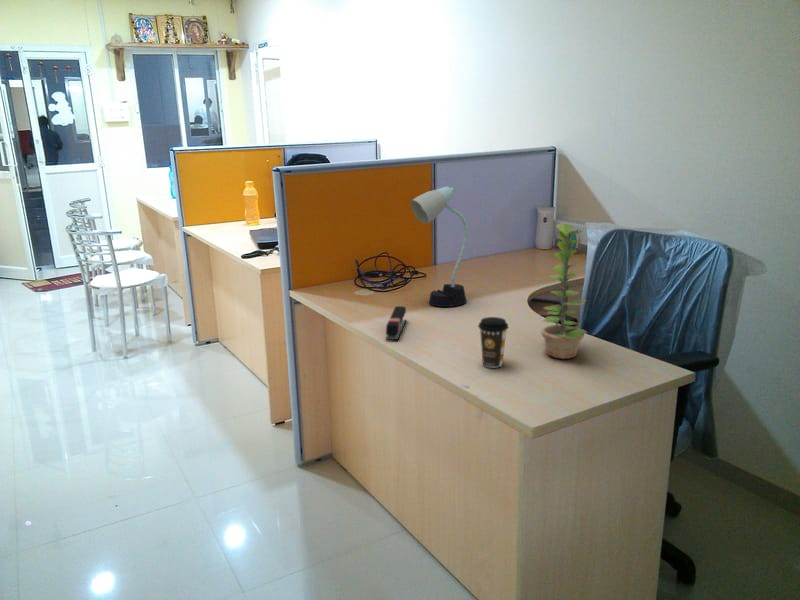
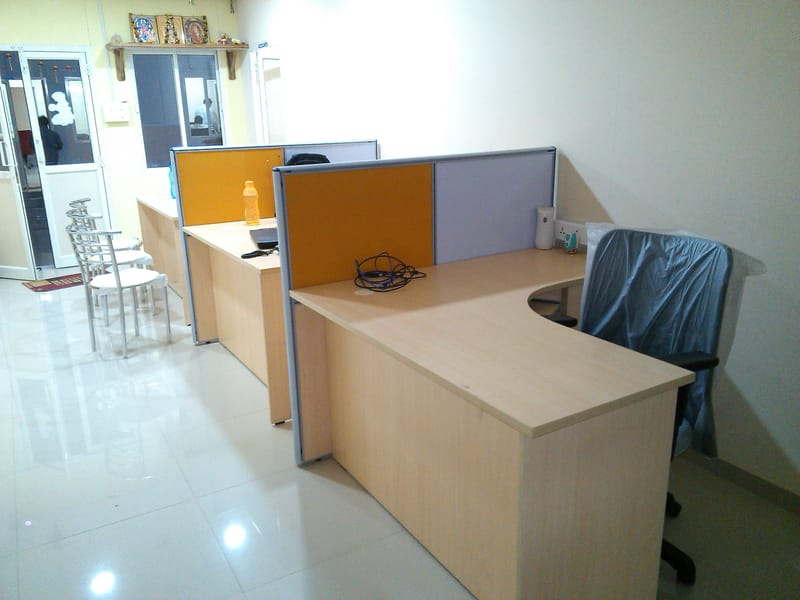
- coffee cup (492, 342)
- stapler (396, 322)
- desk lamp (461, 248)
- plant (563, 290)
